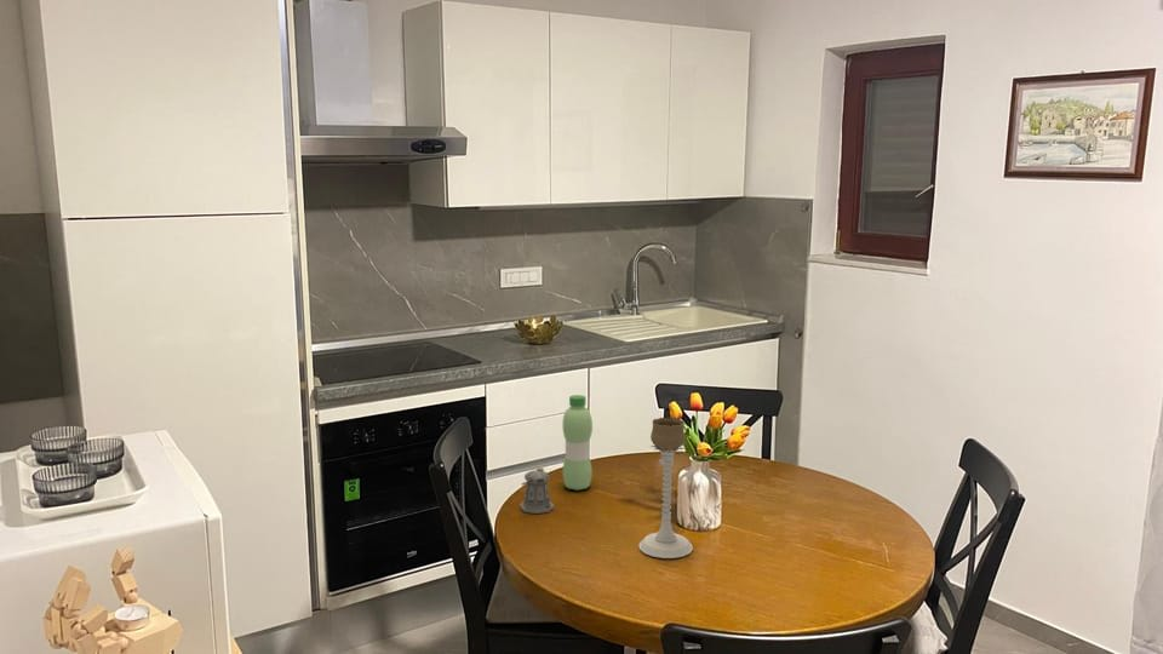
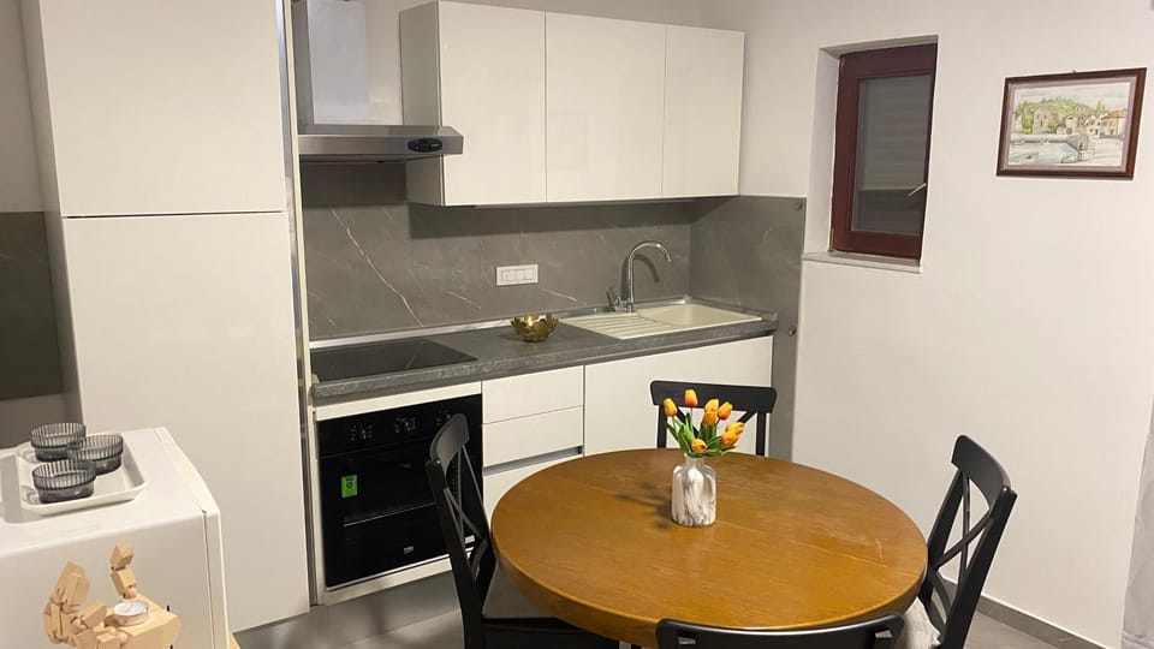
- water bottle (577, 442)
- pepper shaker (534, 489)
- candle holder (666, 484)
